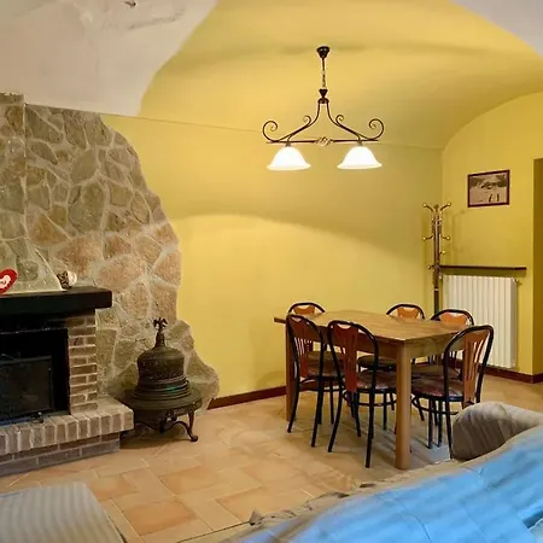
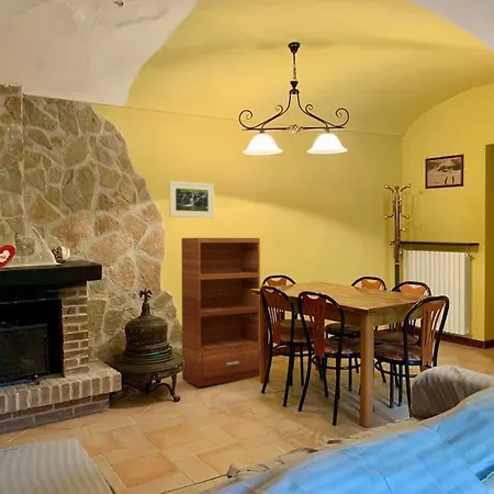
+ bookshelf (222, 307)
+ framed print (191, 200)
